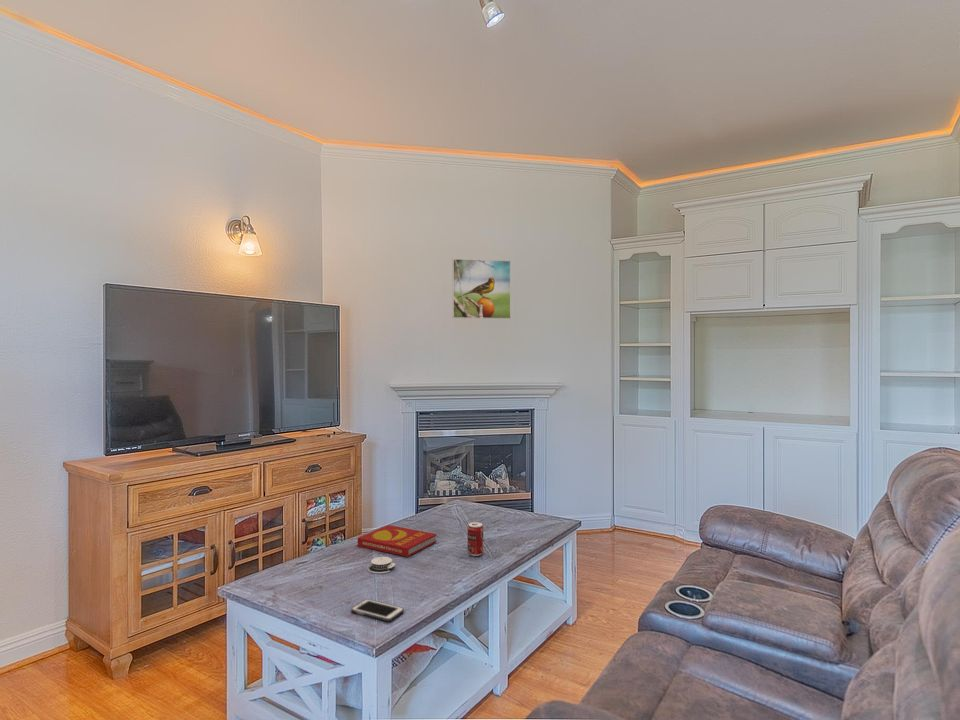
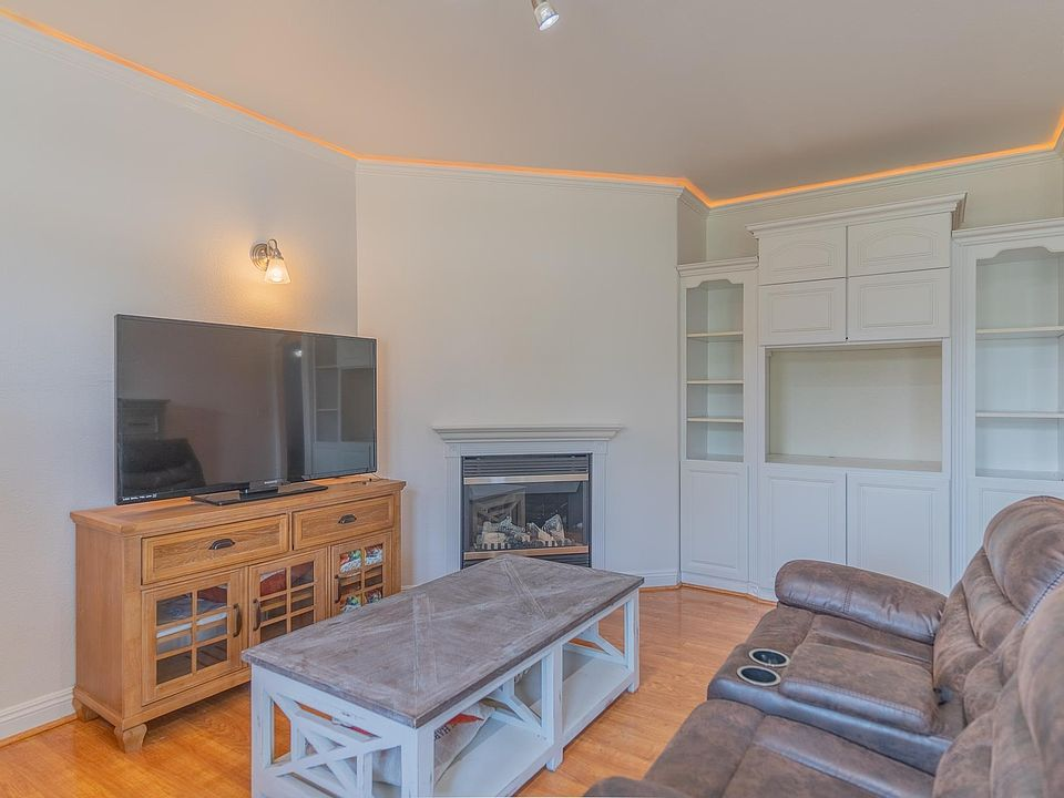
- book (397, 539)
- architectural model (381, 561)
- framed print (481, 289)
- beverage can (475, 538)
- cell phone (377, 610)
